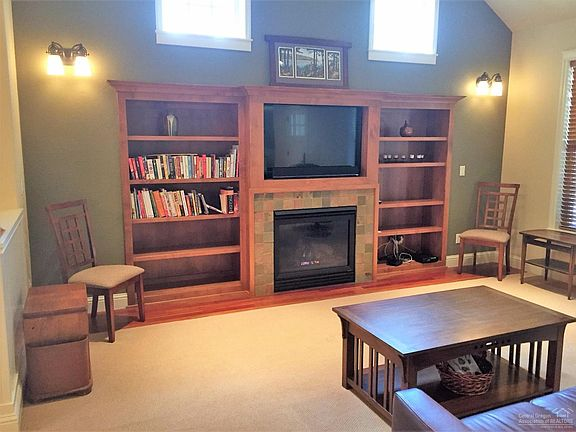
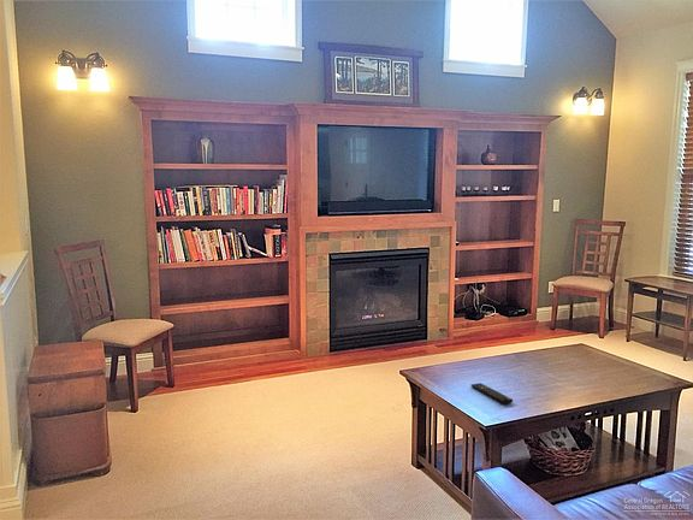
+ remote control (491, 392)
